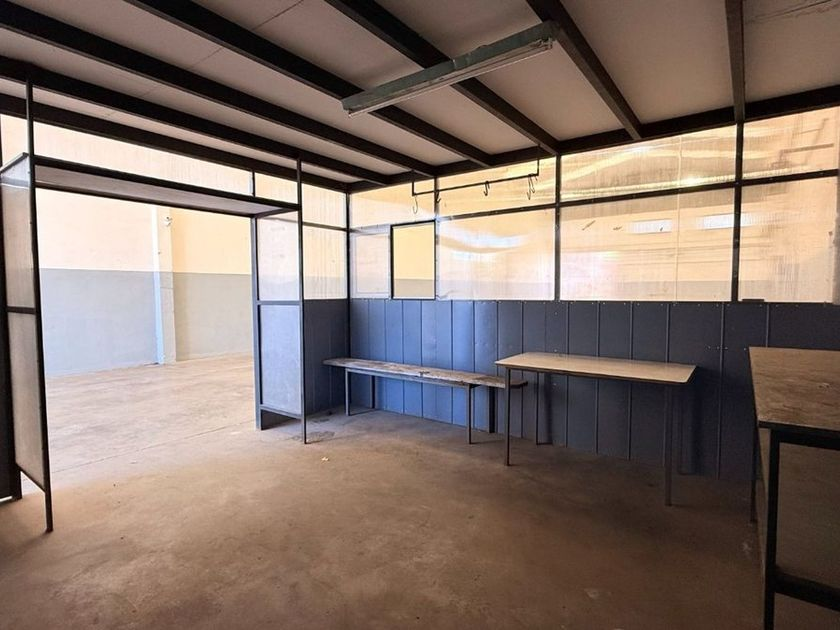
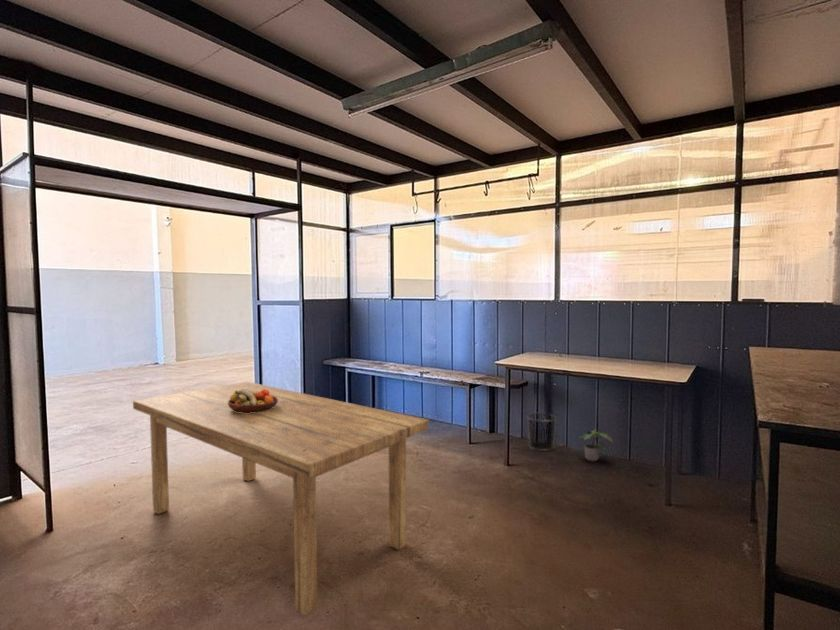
+ potted plant (595, 445)
+ dining table (269, 468)
+ fruit bowl (253, 397)
+ waste bin (541, 431)
